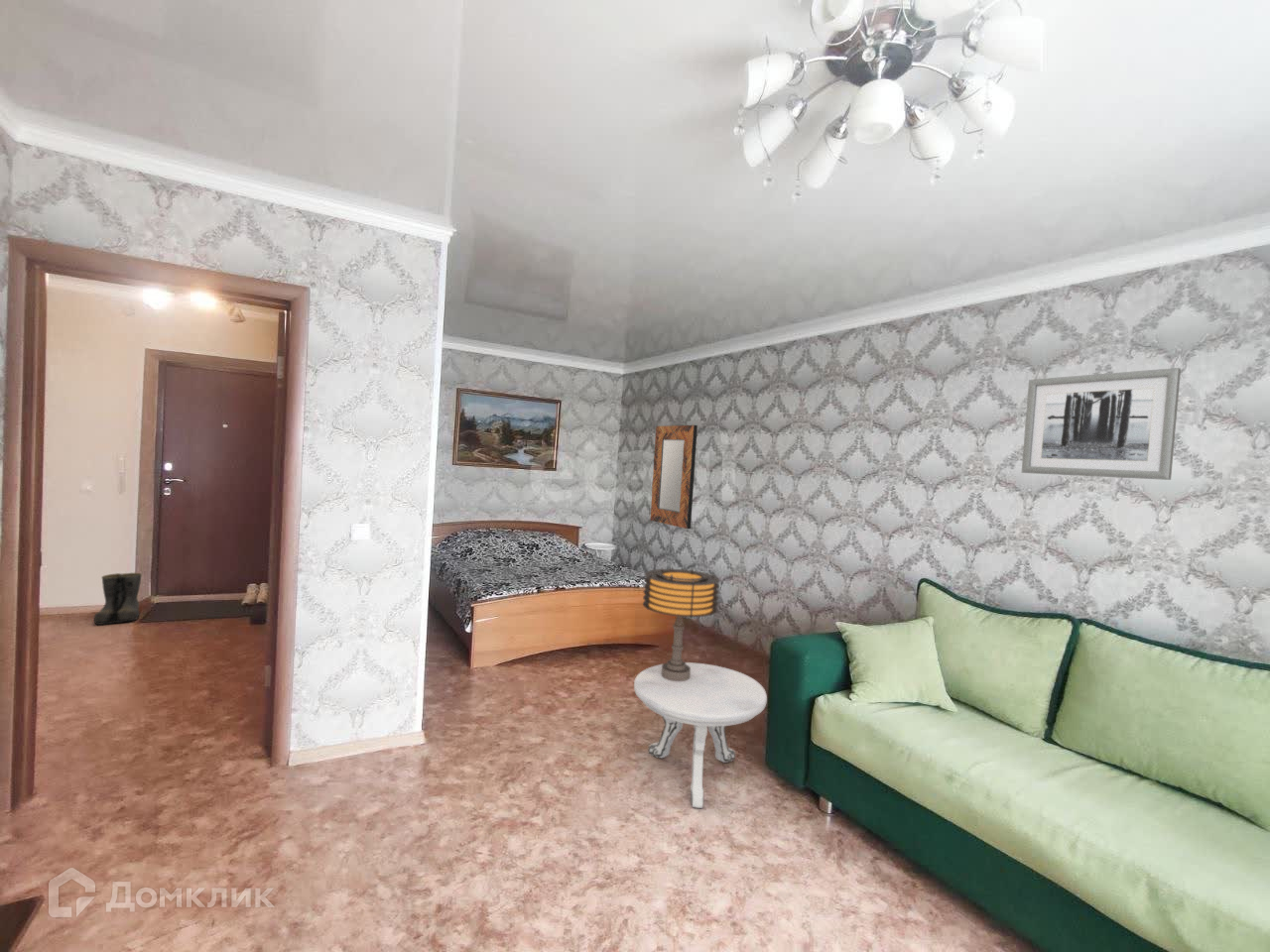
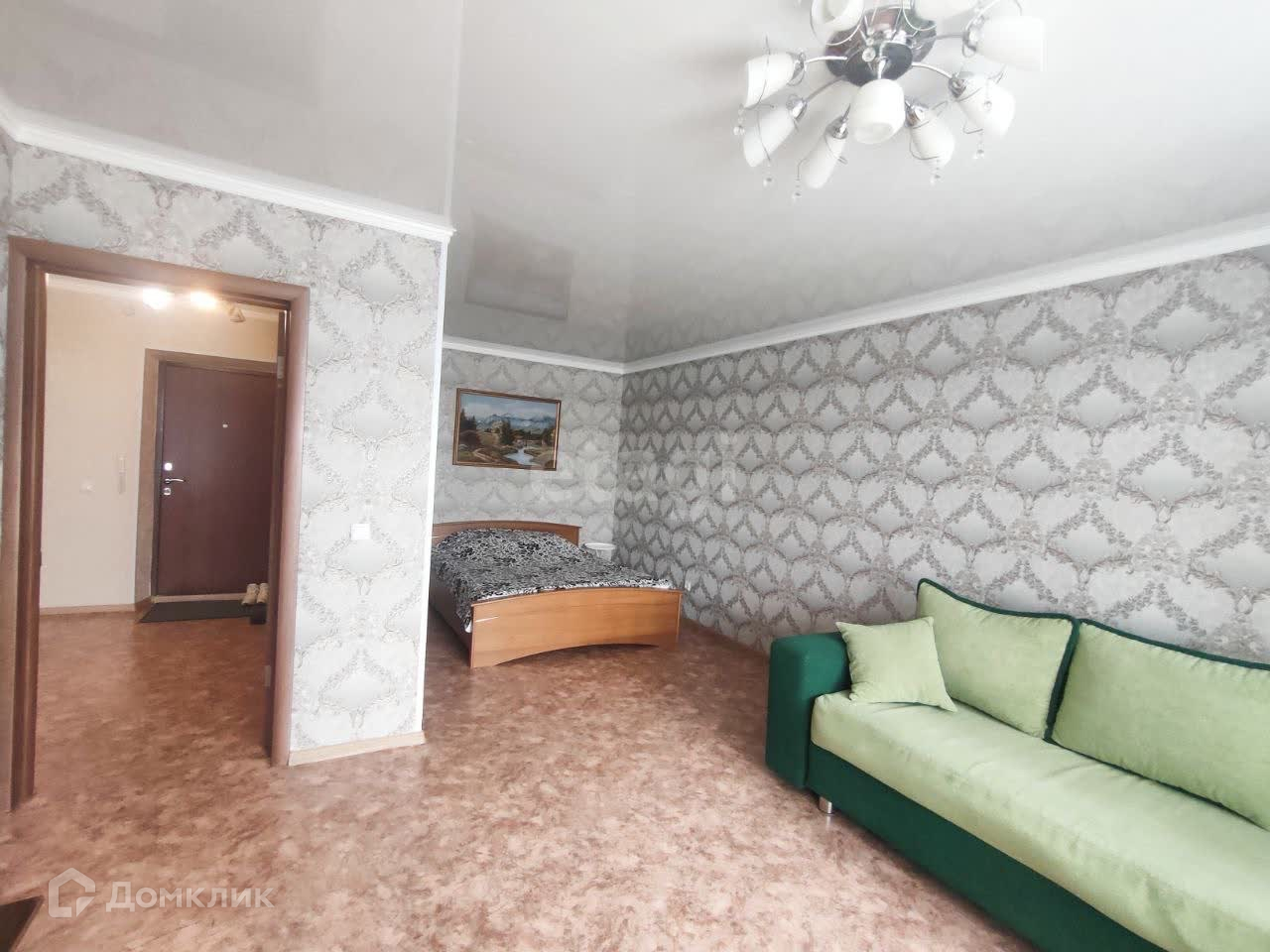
- home mirror (672, 475)
- boots (118, 597)
- wall art (1093, 425)
- side table (697, 730)
- table lamp (679, 623)
